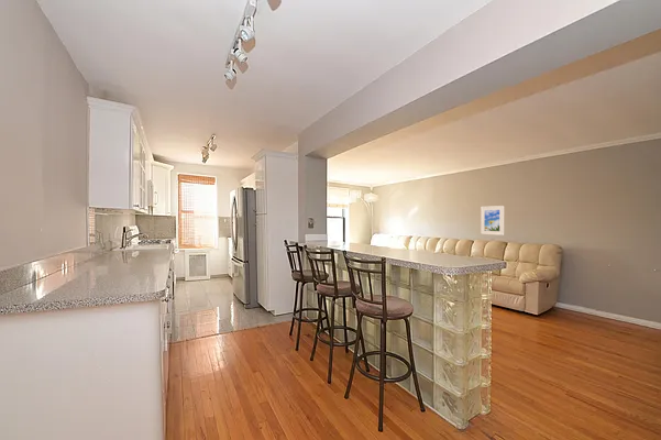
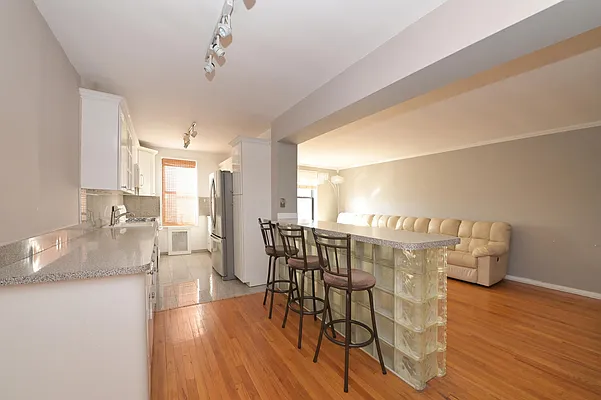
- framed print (492, 220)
